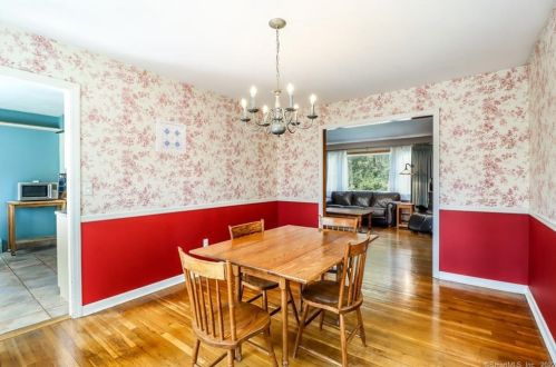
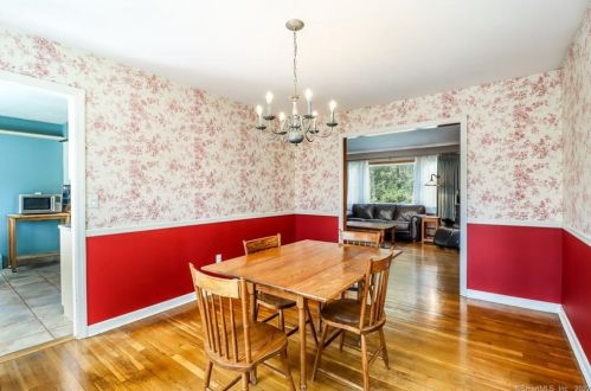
- wall art (172, 138)
